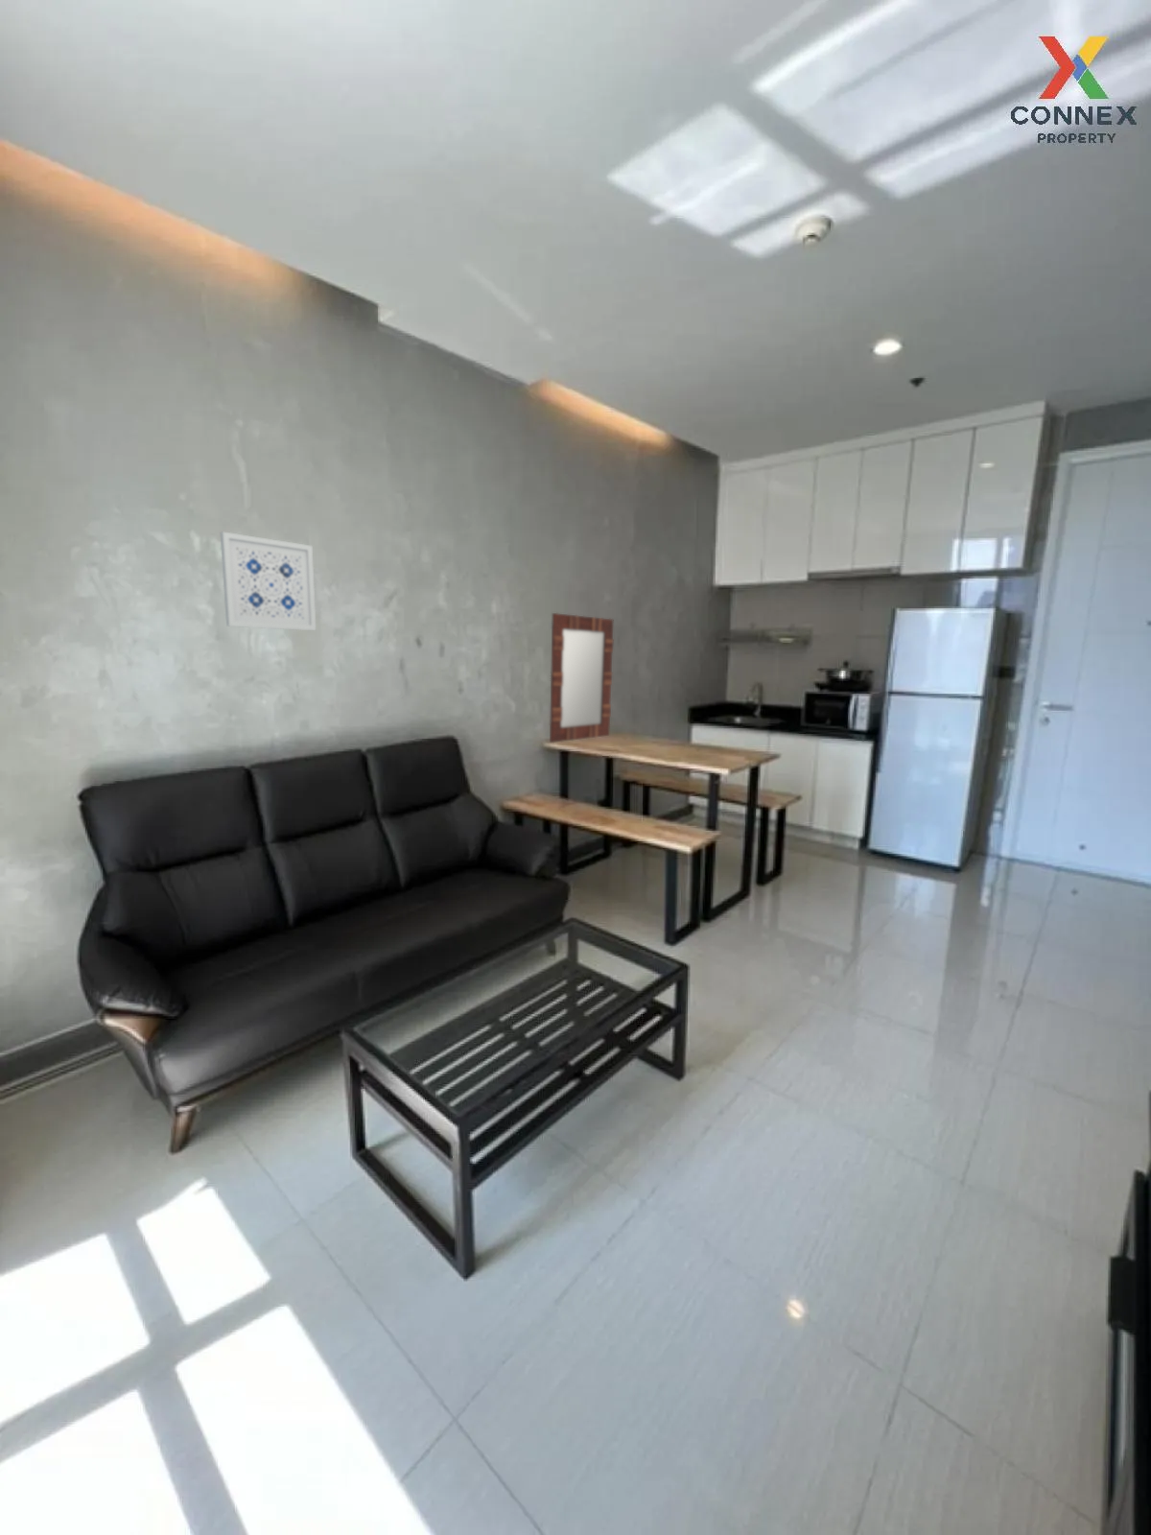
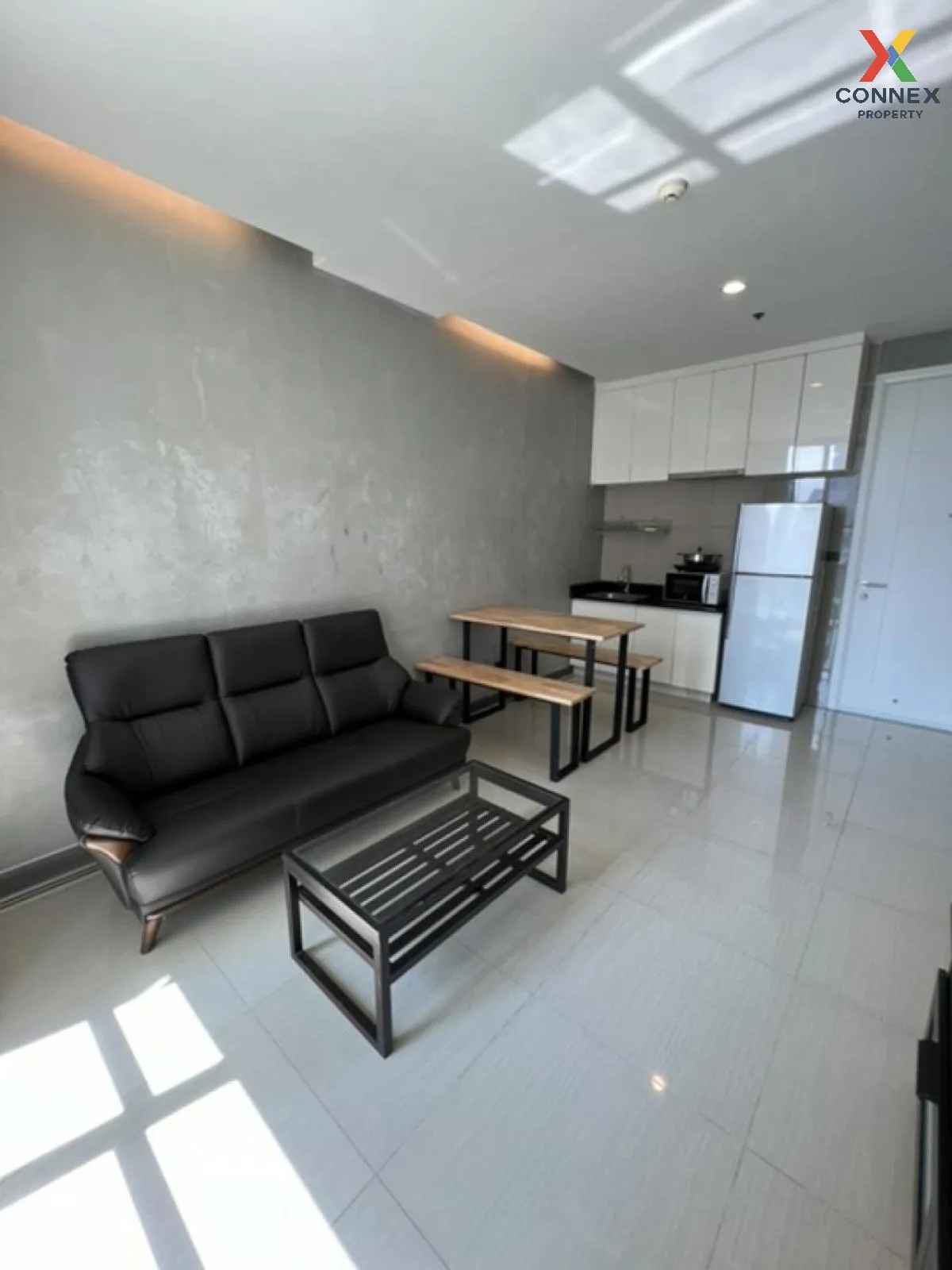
- home mirror (583, 678)
- wall art (271, 584)
